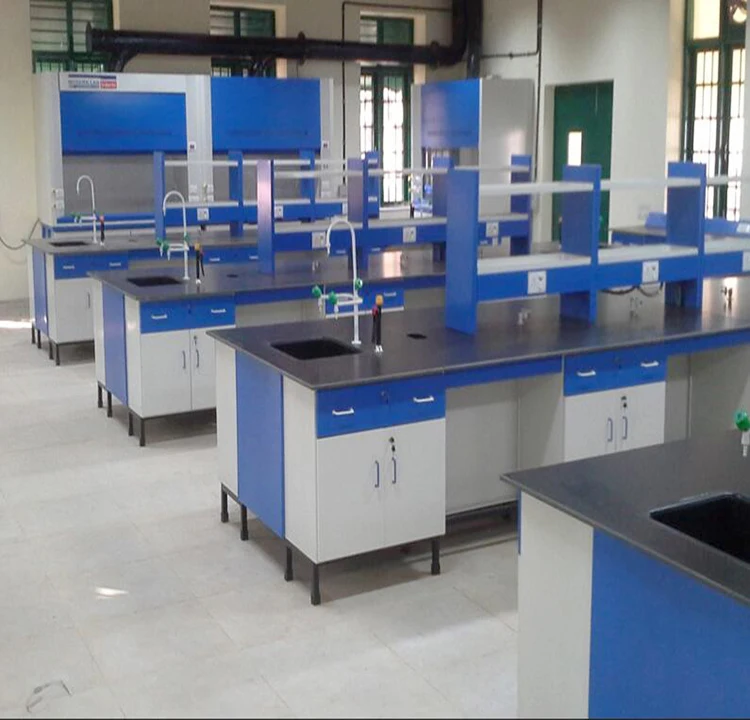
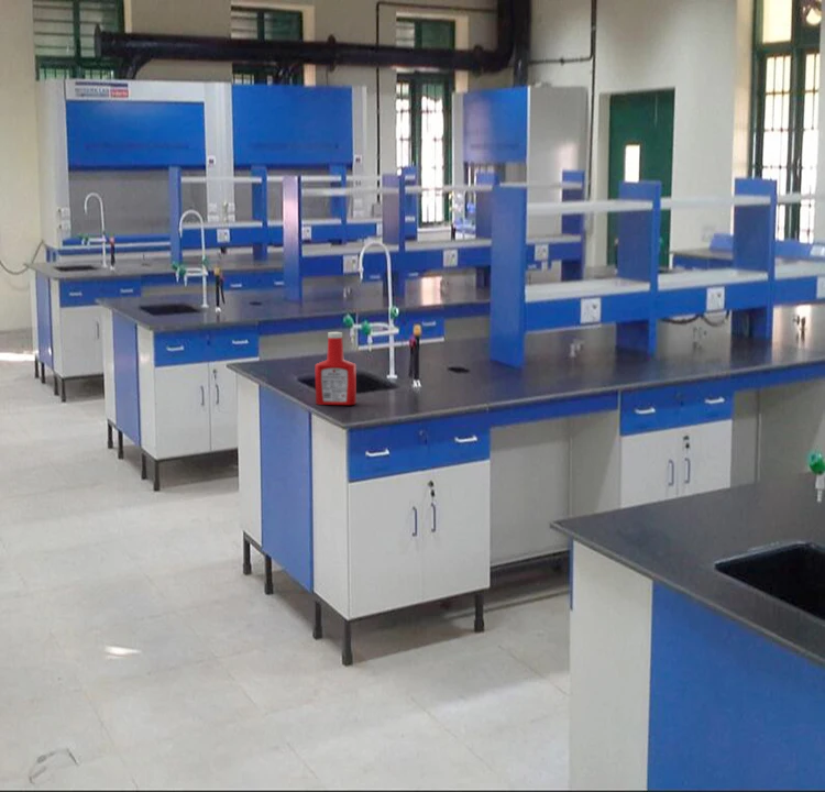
+ soap bottle (336, 367)
